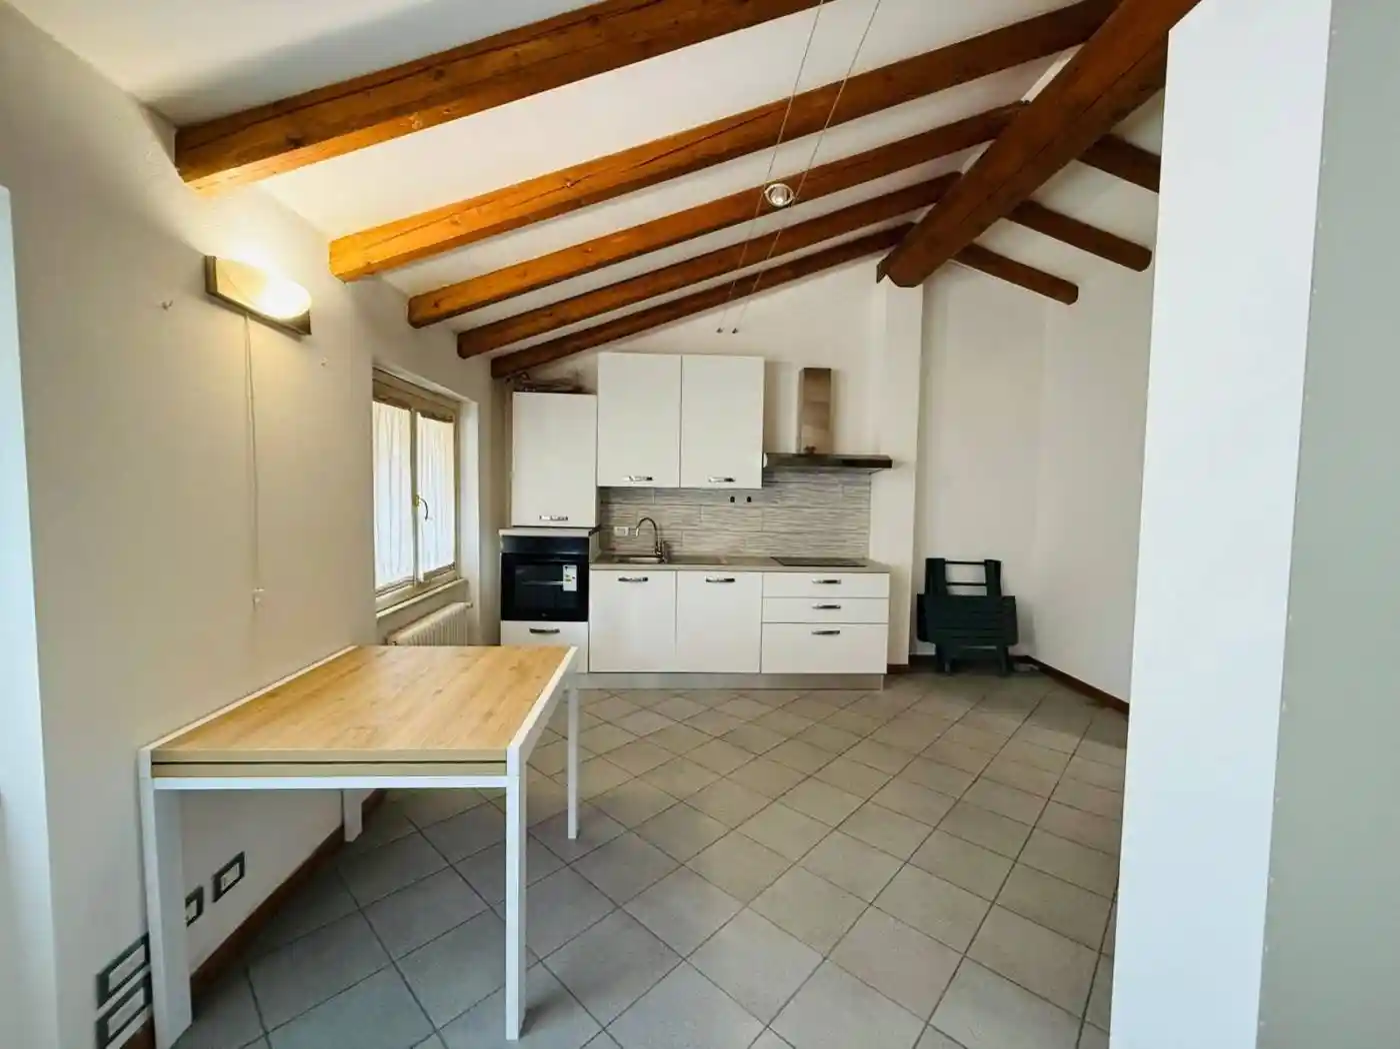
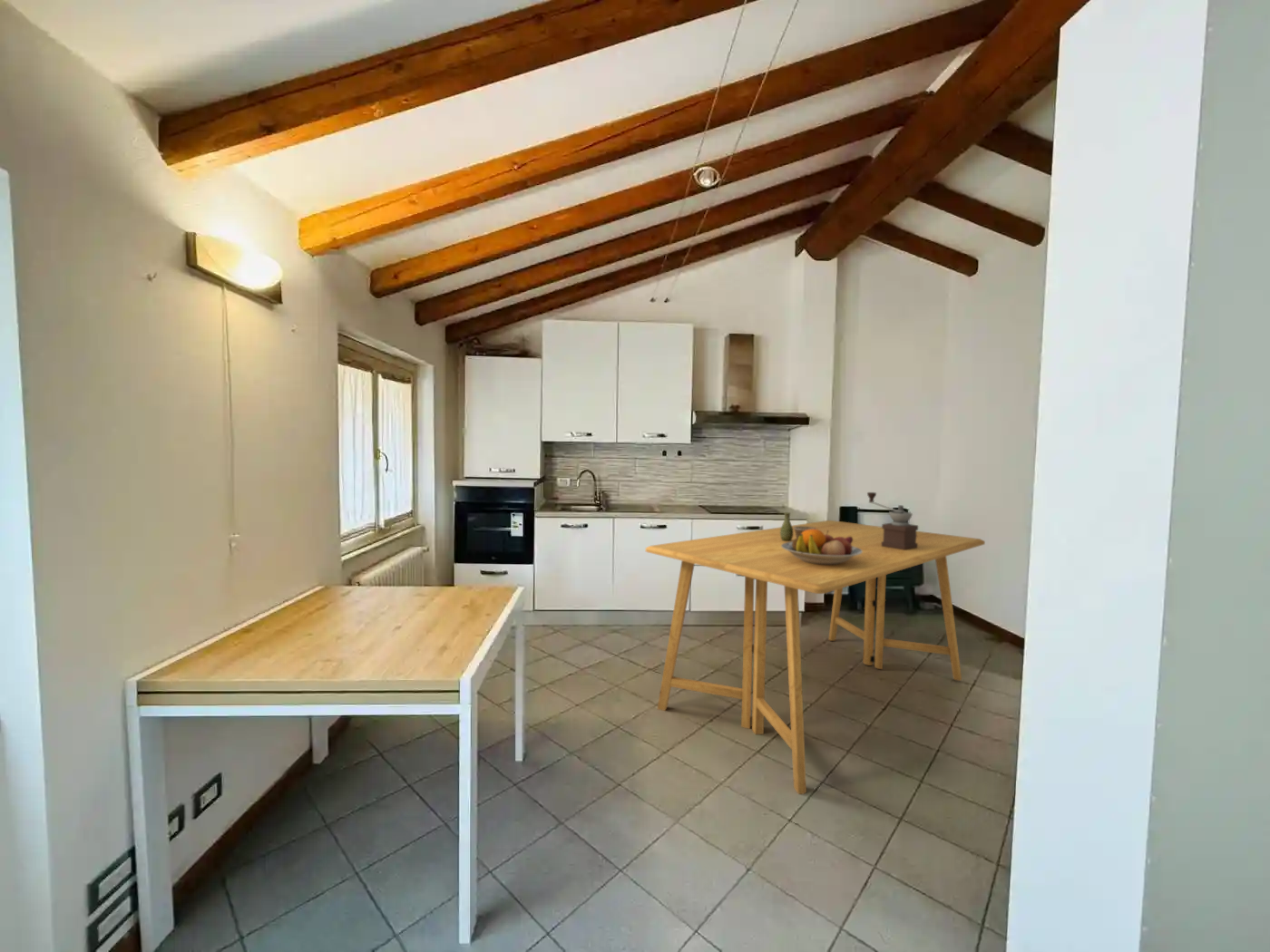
+ vase (797, 527)
+ fruit bowl (821, 544)
+ coffee grinder (891, 518)
+ dining table (831, 618)
